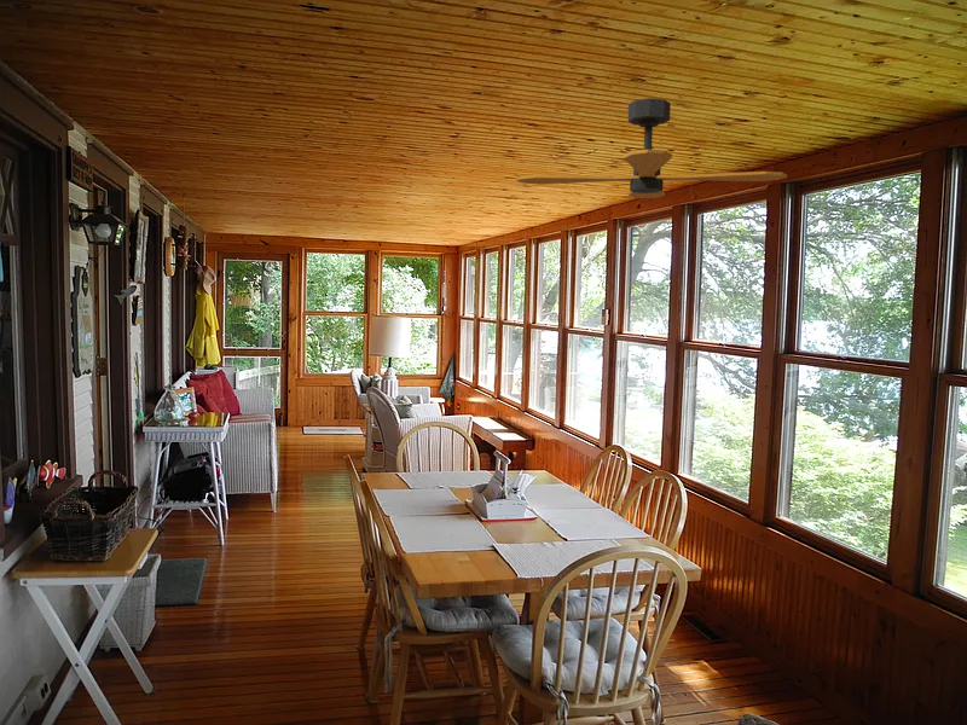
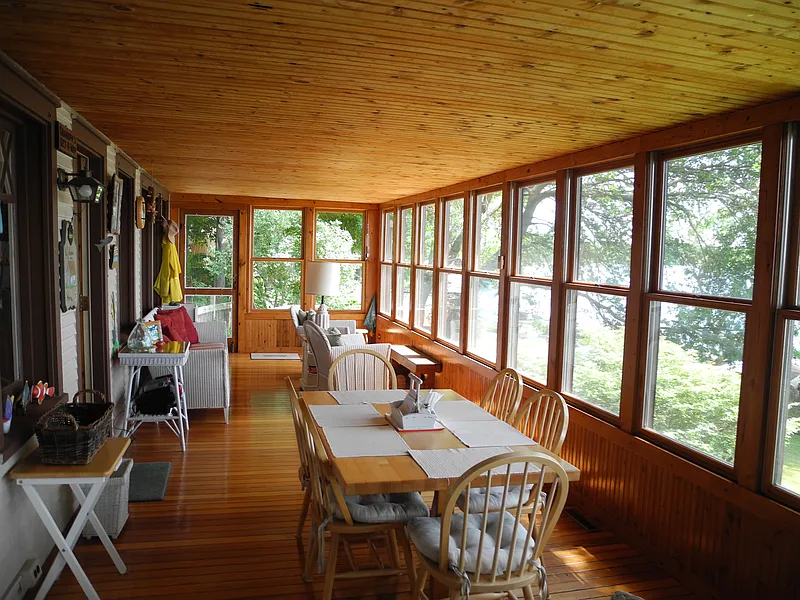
- ceiling fan (648, 147)
